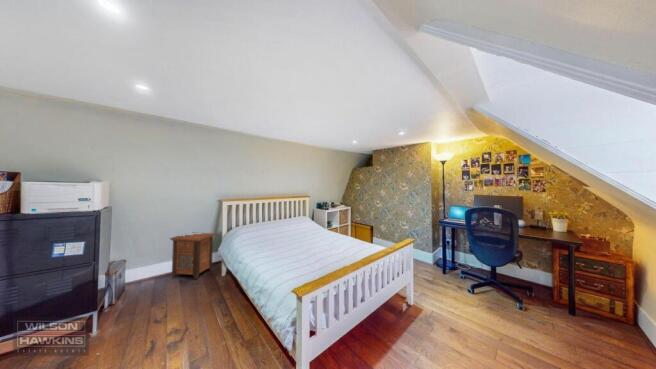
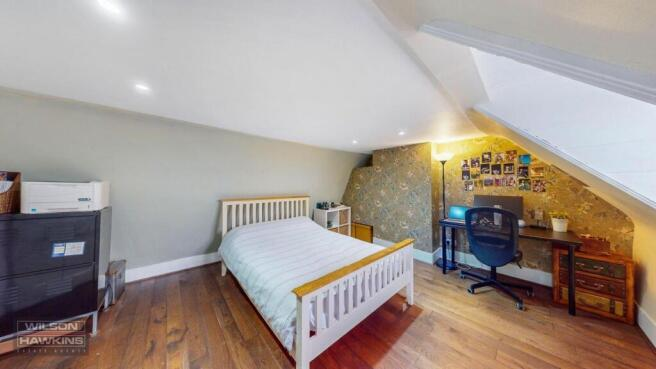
- nightstand (193, 254)
